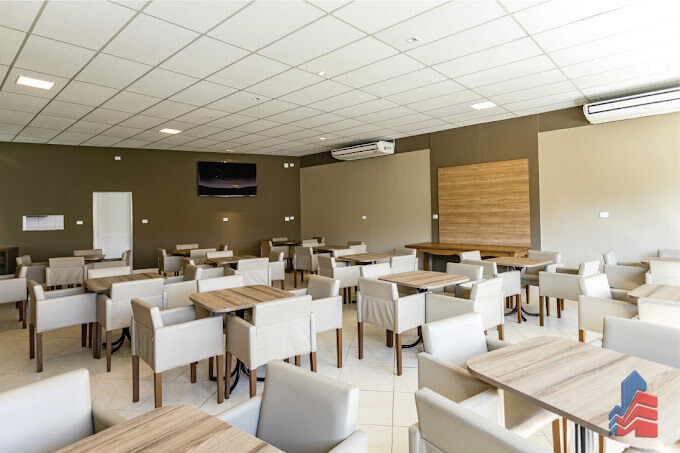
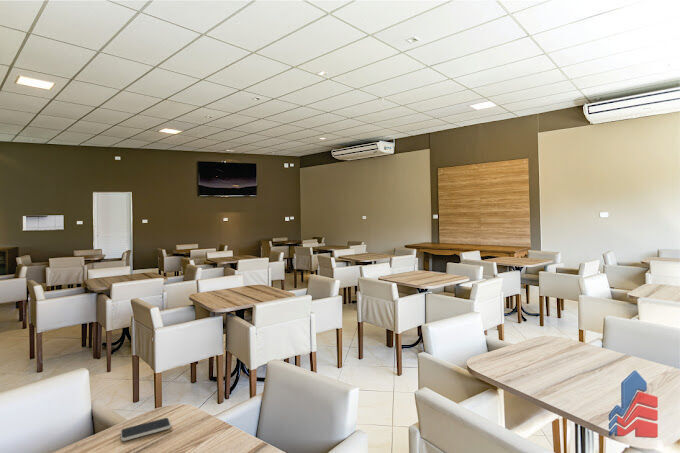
+ smartphone (146, 428)
